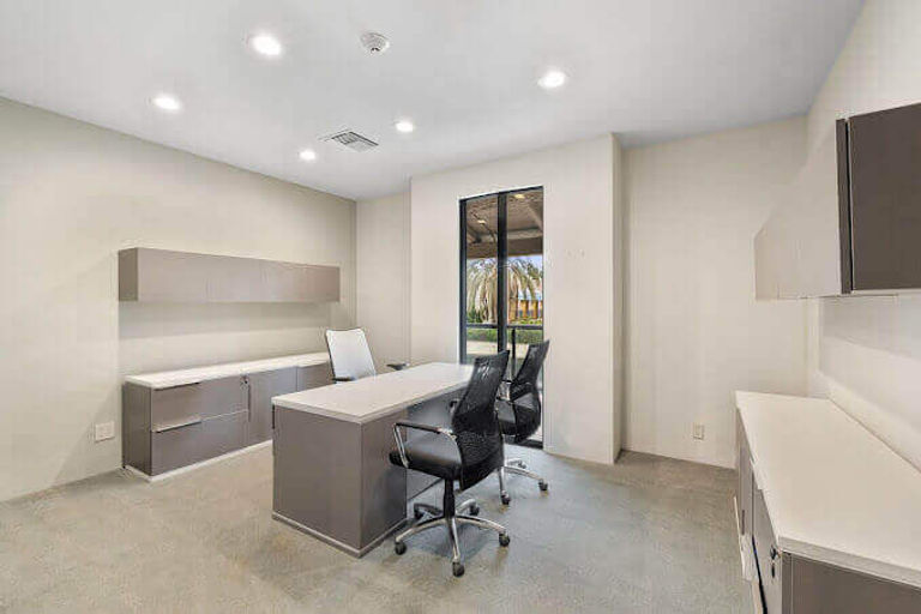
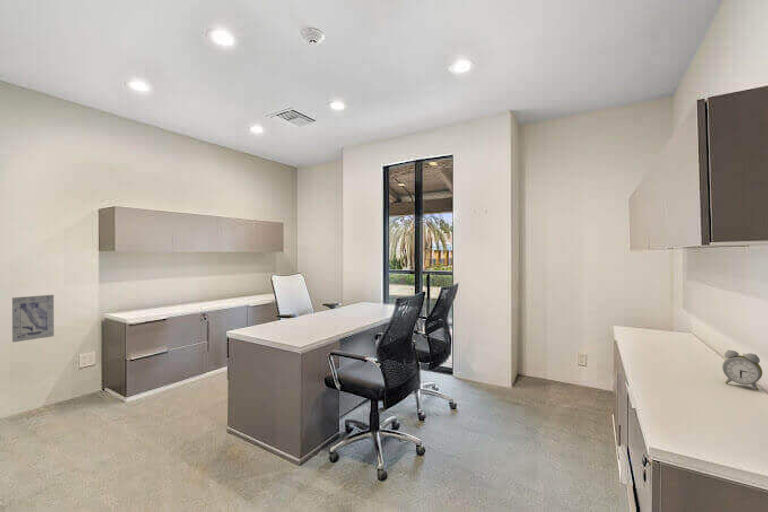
+ alarm clock (742, 368)
+ wall art (33, 317)
